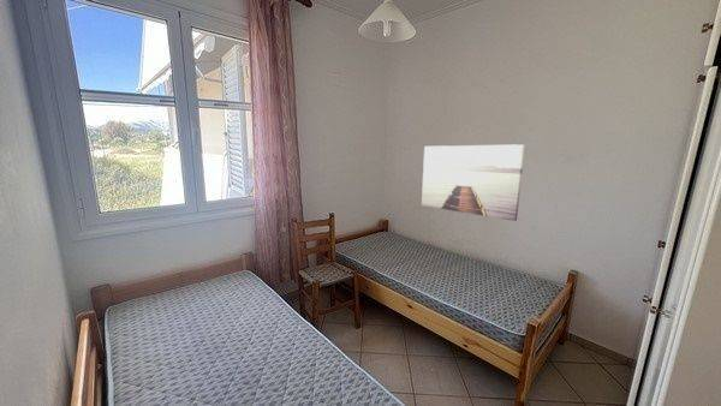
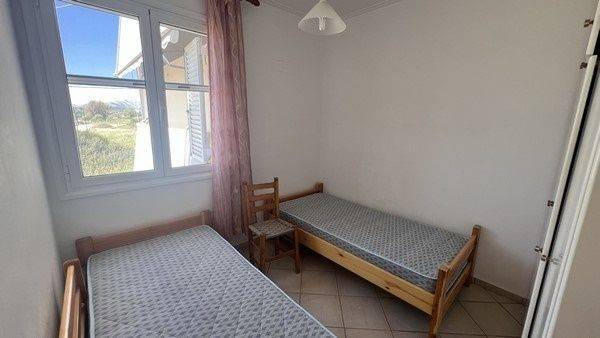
- wall art (465, 179)
